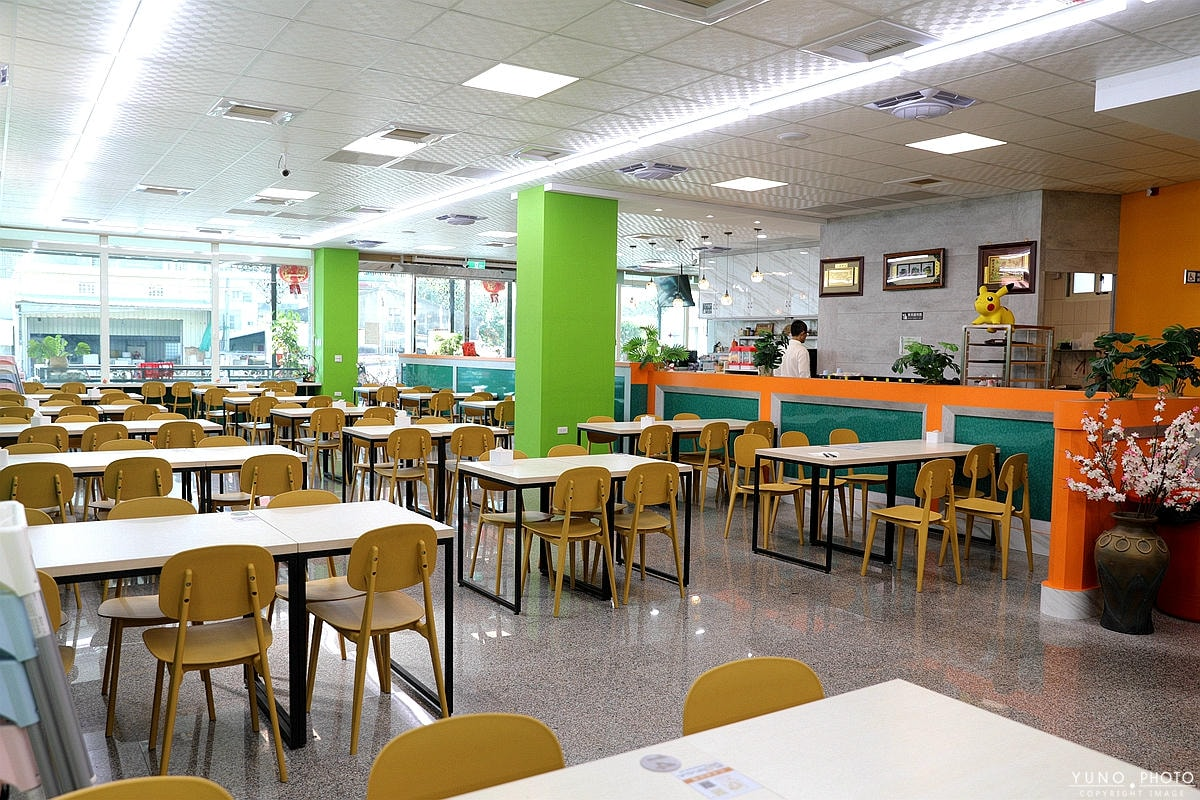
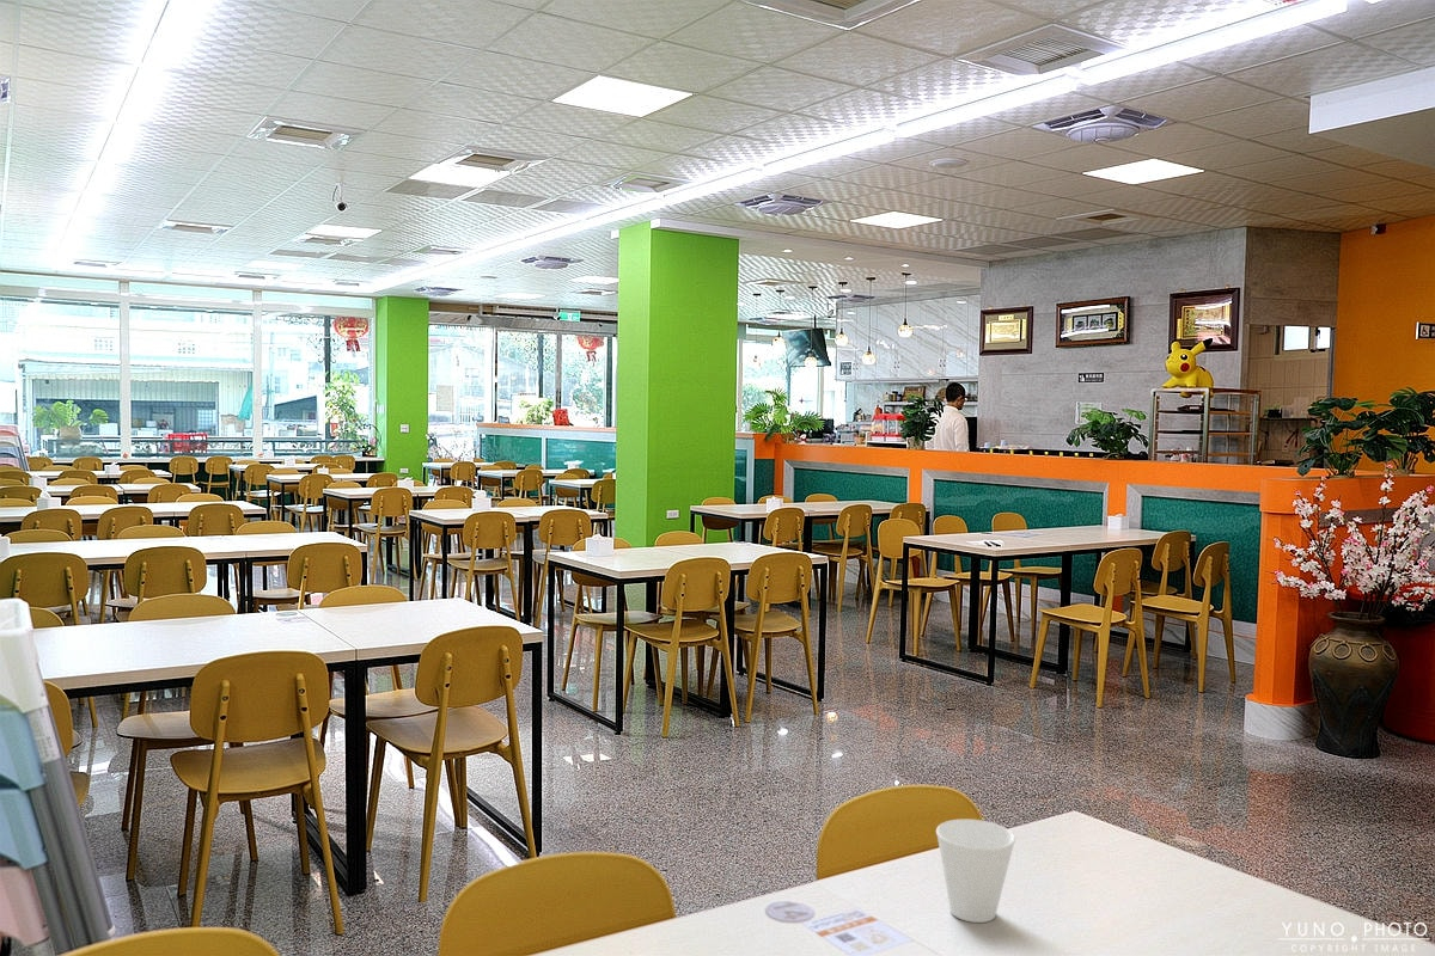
+ cup (973, 872)
